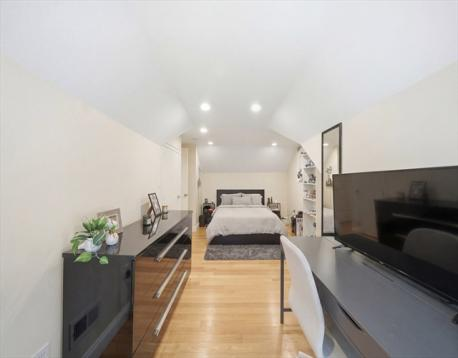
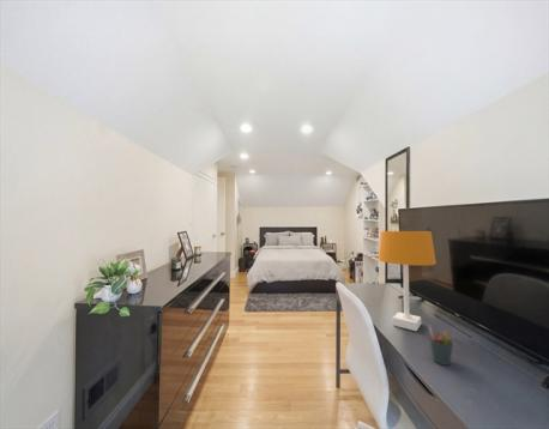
+ desk lamp (405, 277)
+ pen holder (441, 345)
